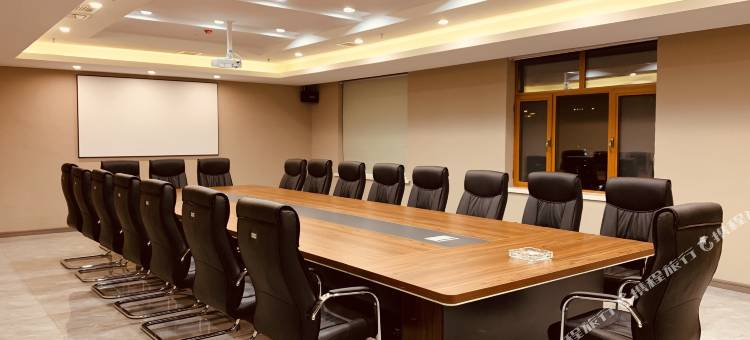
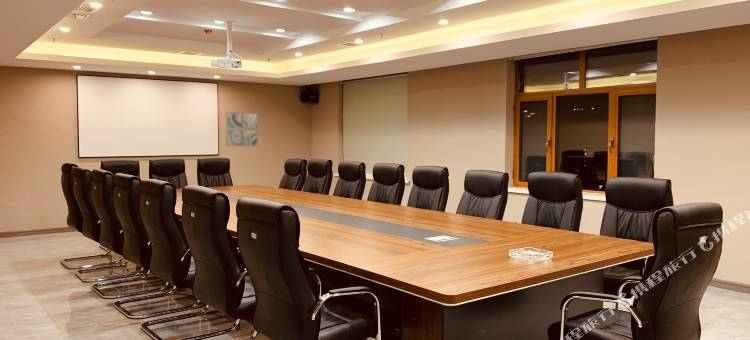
+ wall art (242, 128)
